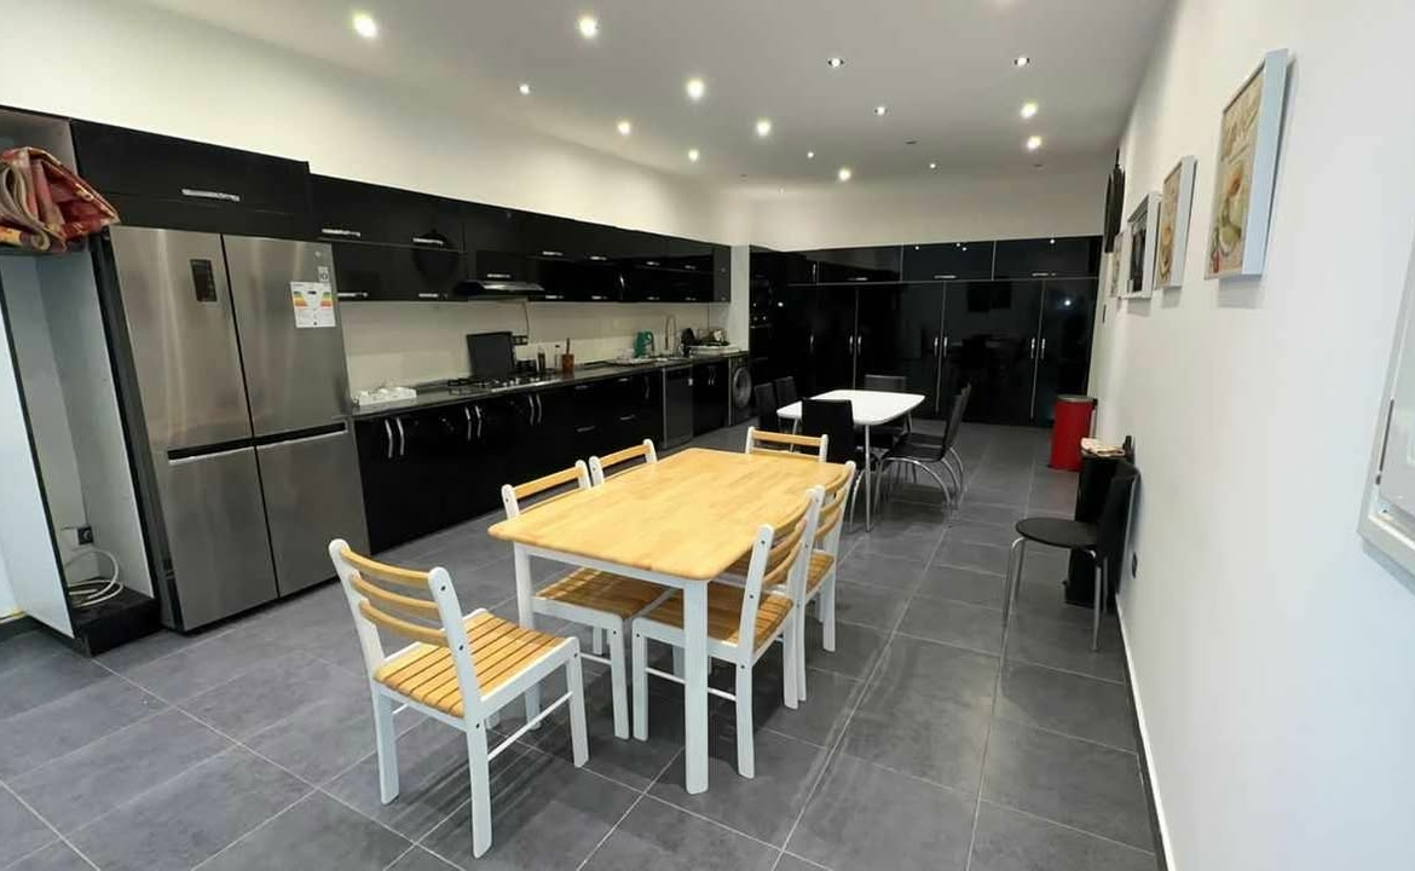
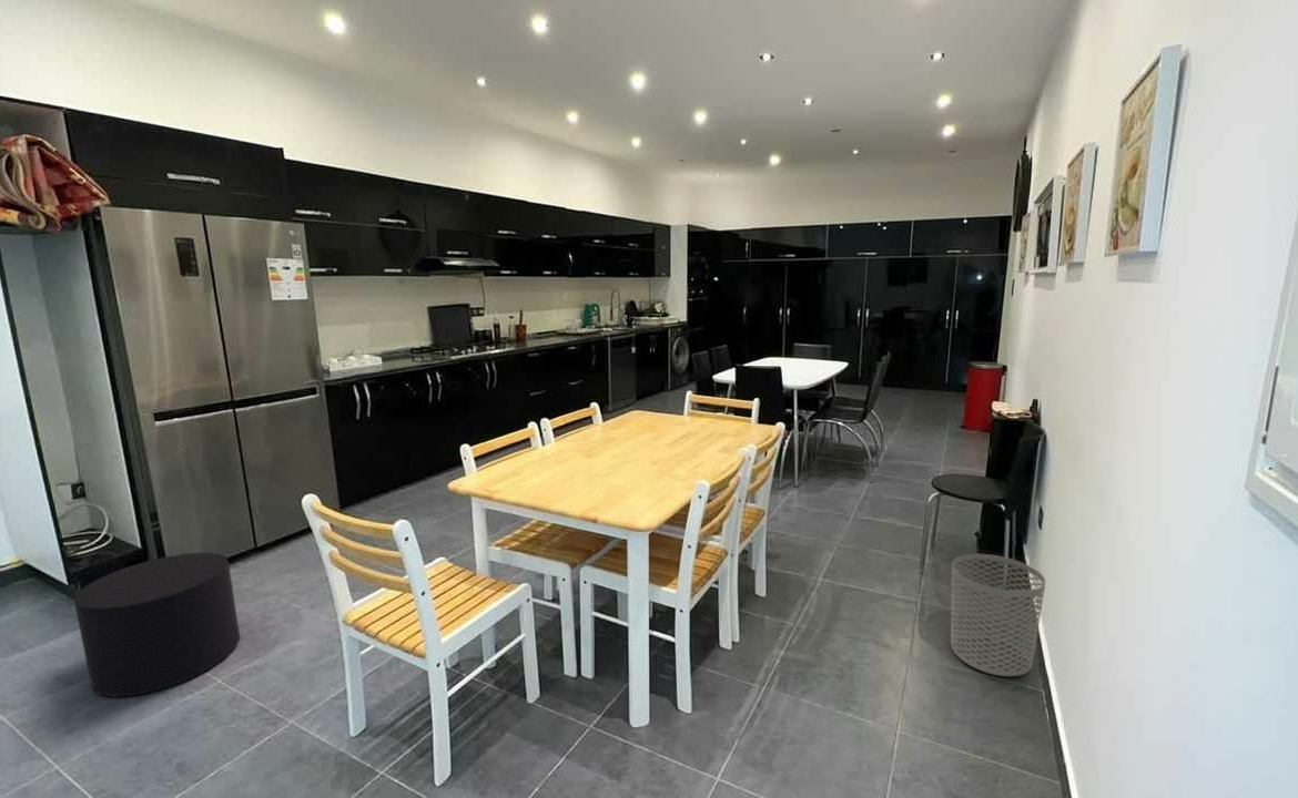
+ stool (163, 617)
+ waste bin (993, 613)
